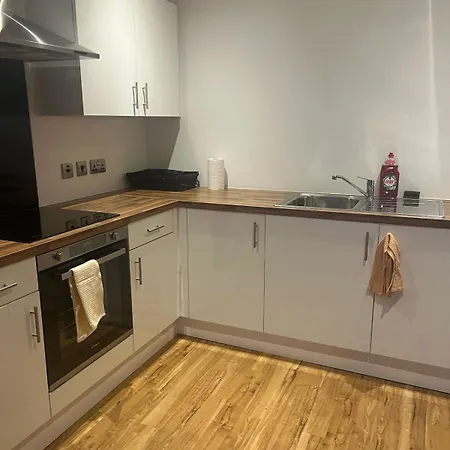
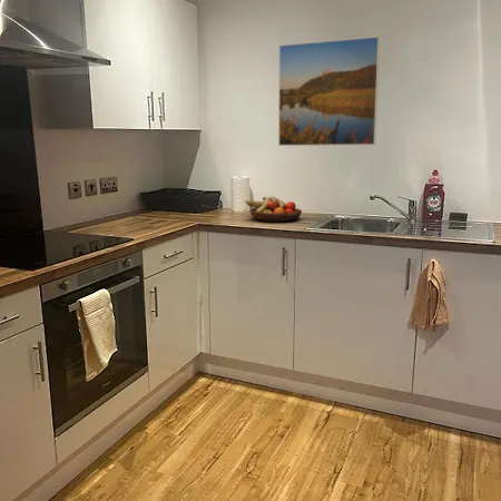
+ fruit bowl (275, 207)
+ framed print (326, 94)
